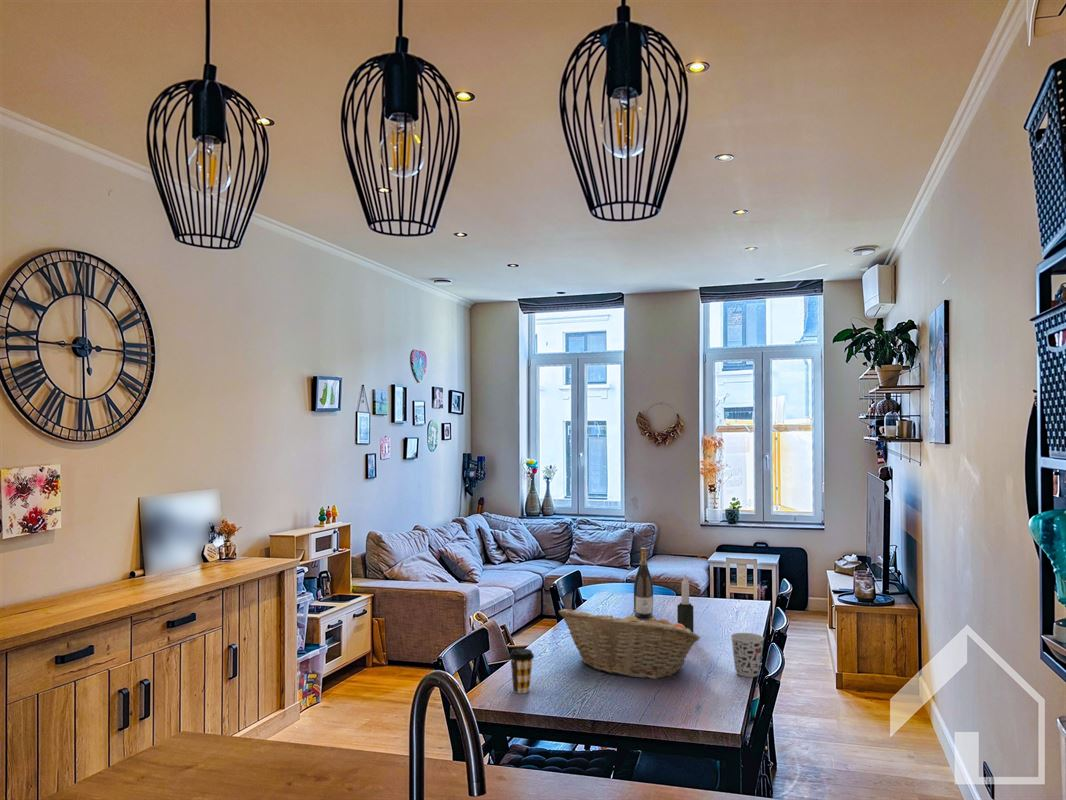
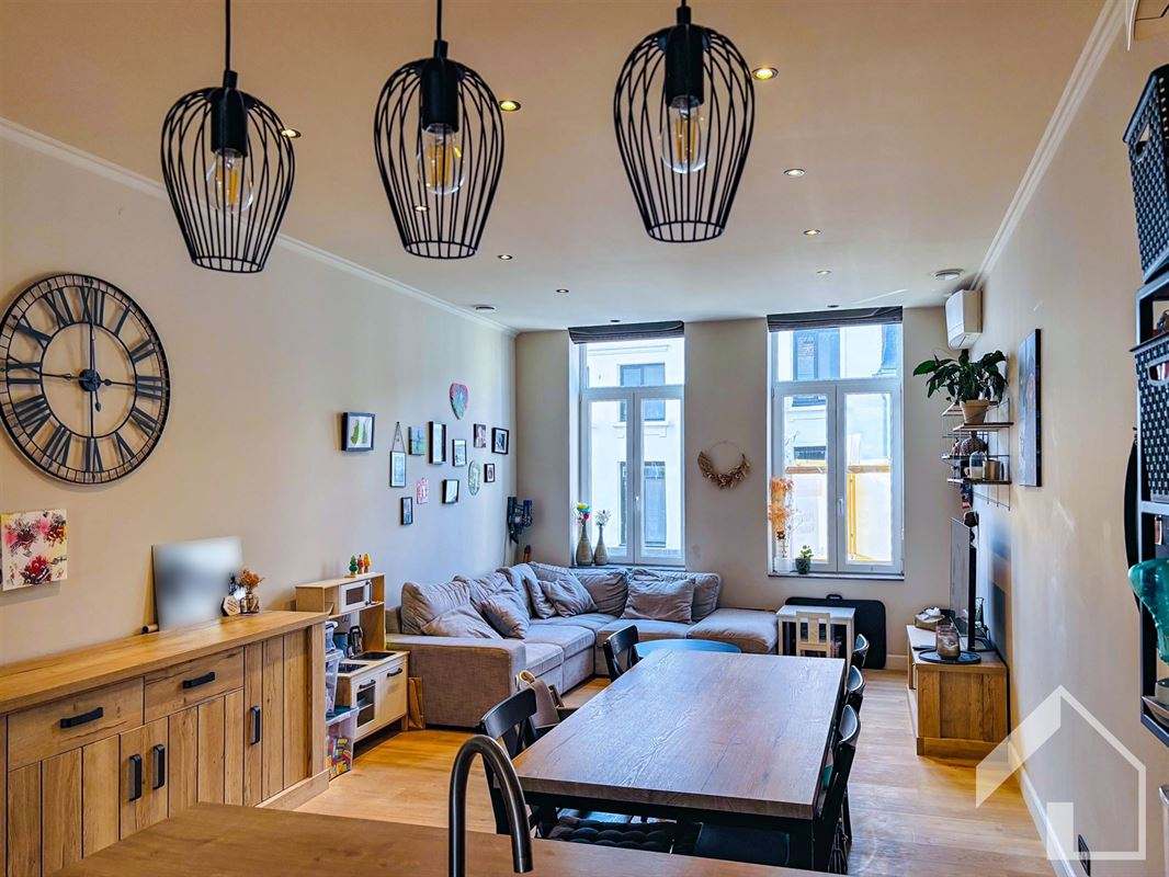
- coffee cup (521, 670)
- cup (747, 655)
- candle (685, 606)
- wine bottle (643, 582)
- fruit basket (627, 635)
